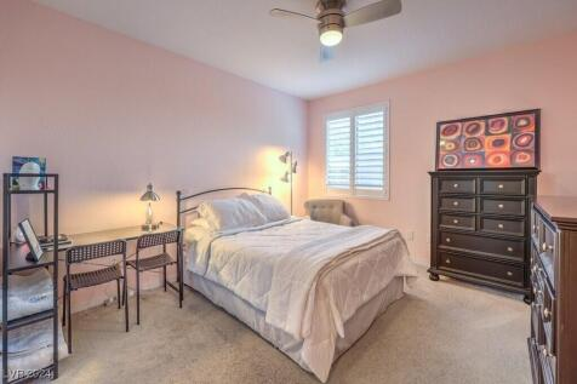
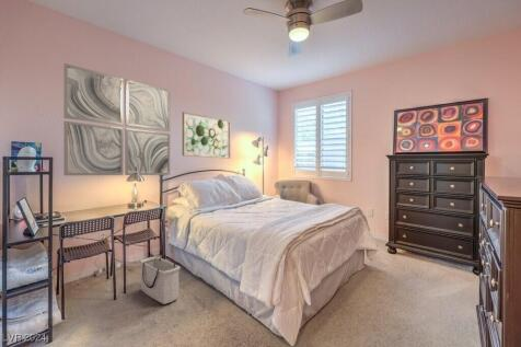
+ wall art (123, 128)
+ storage bin (159, 278)
+ wall art (208, 137)
